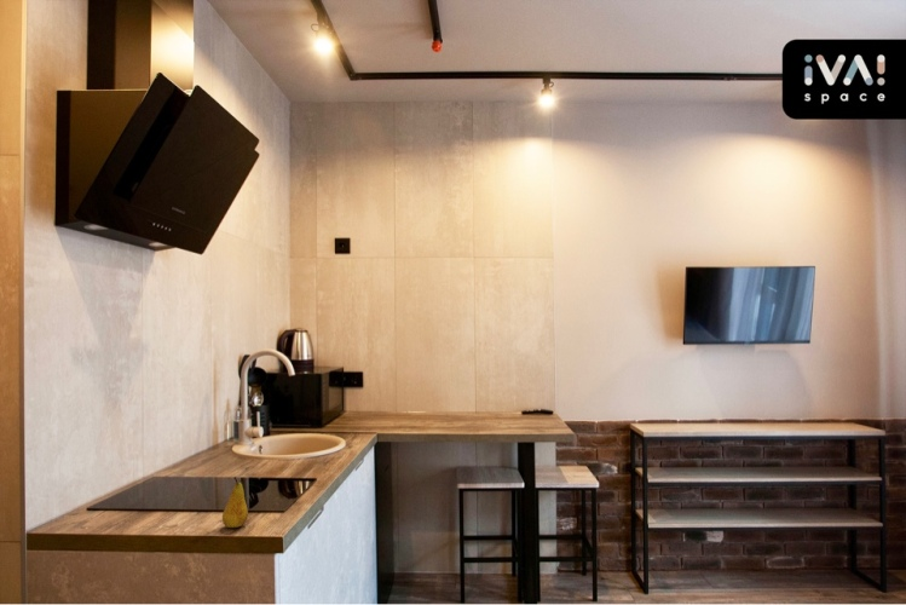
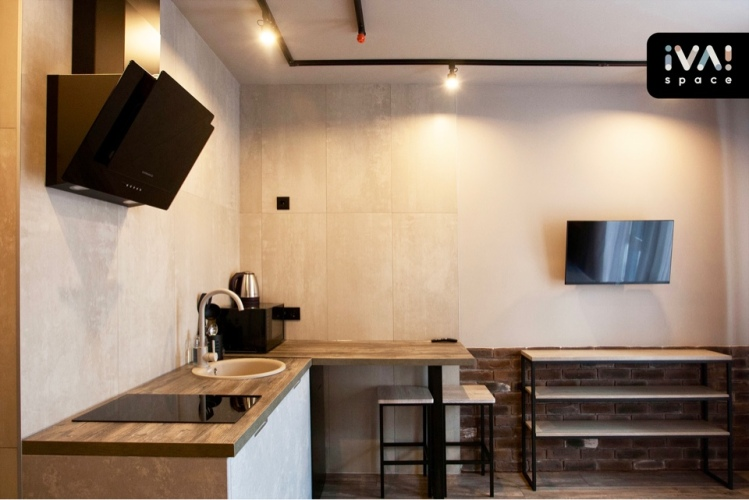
- fruit (235, 501)
